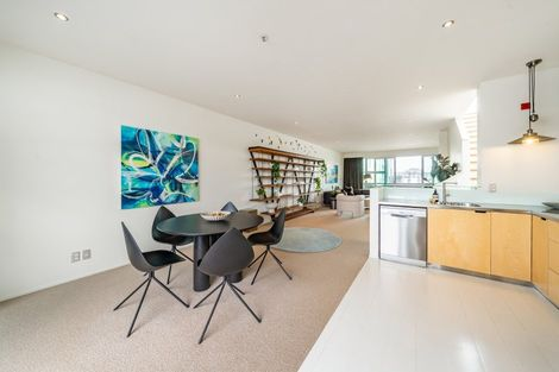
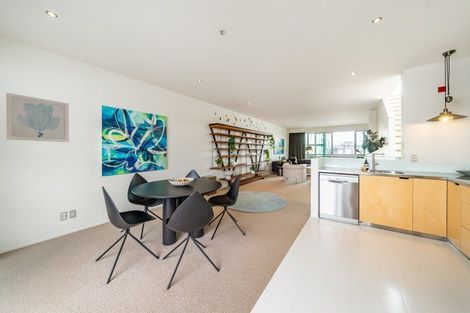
+ wall art (40, 119)
